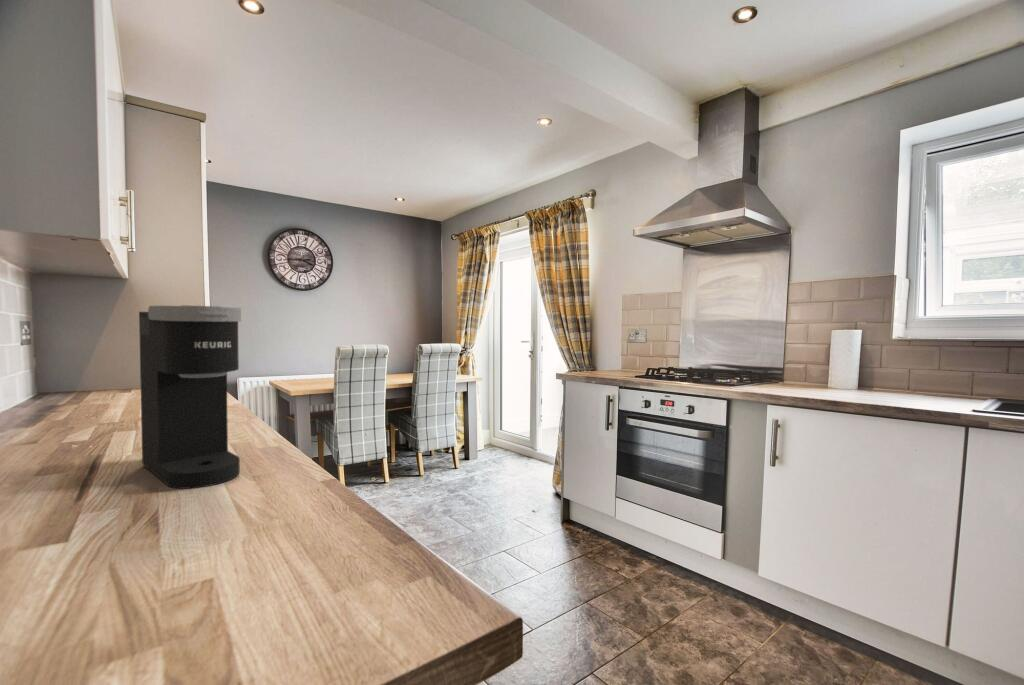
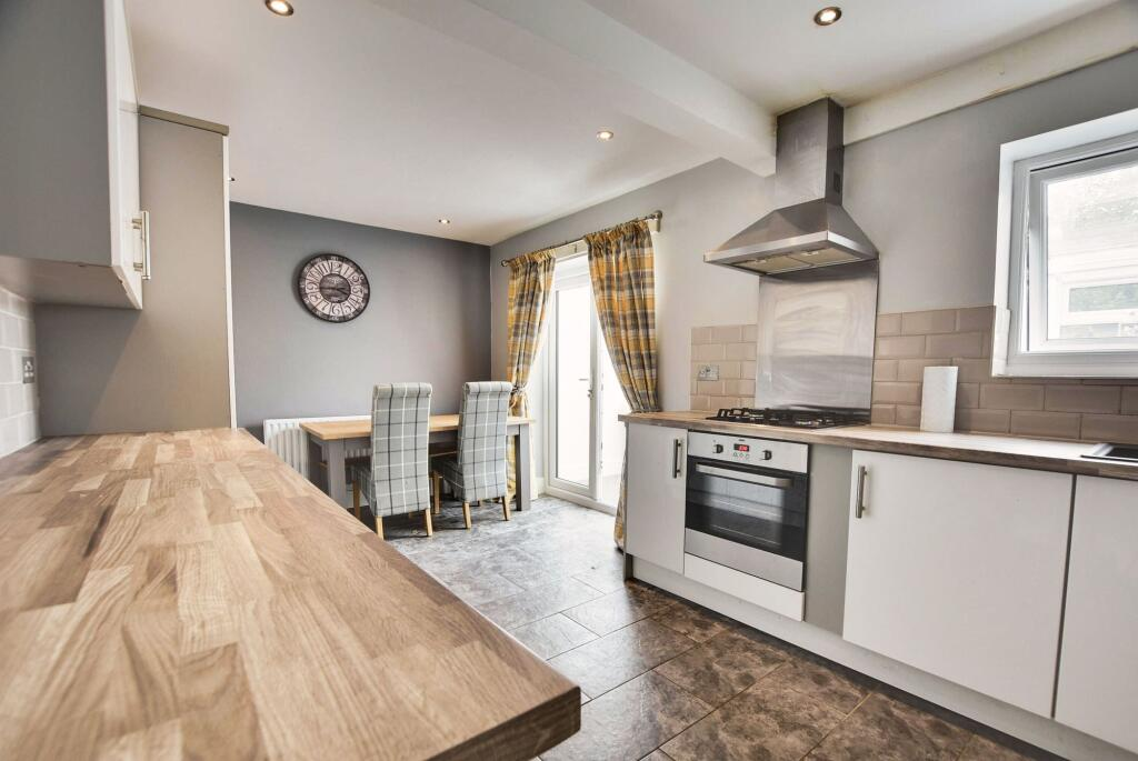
- coffee maker (189, 388)
